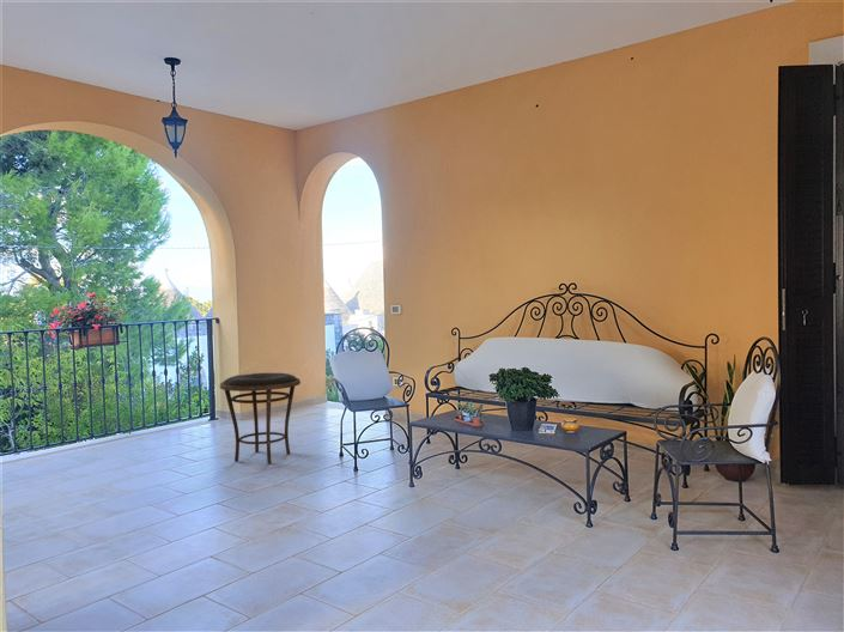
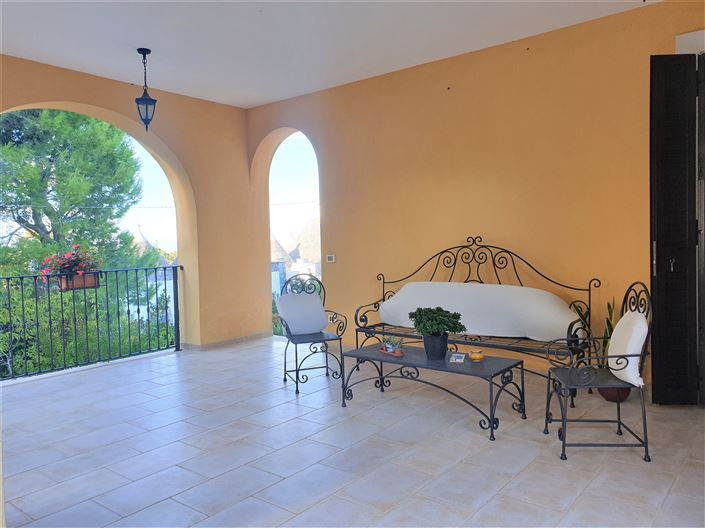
- side table (256, 415)
